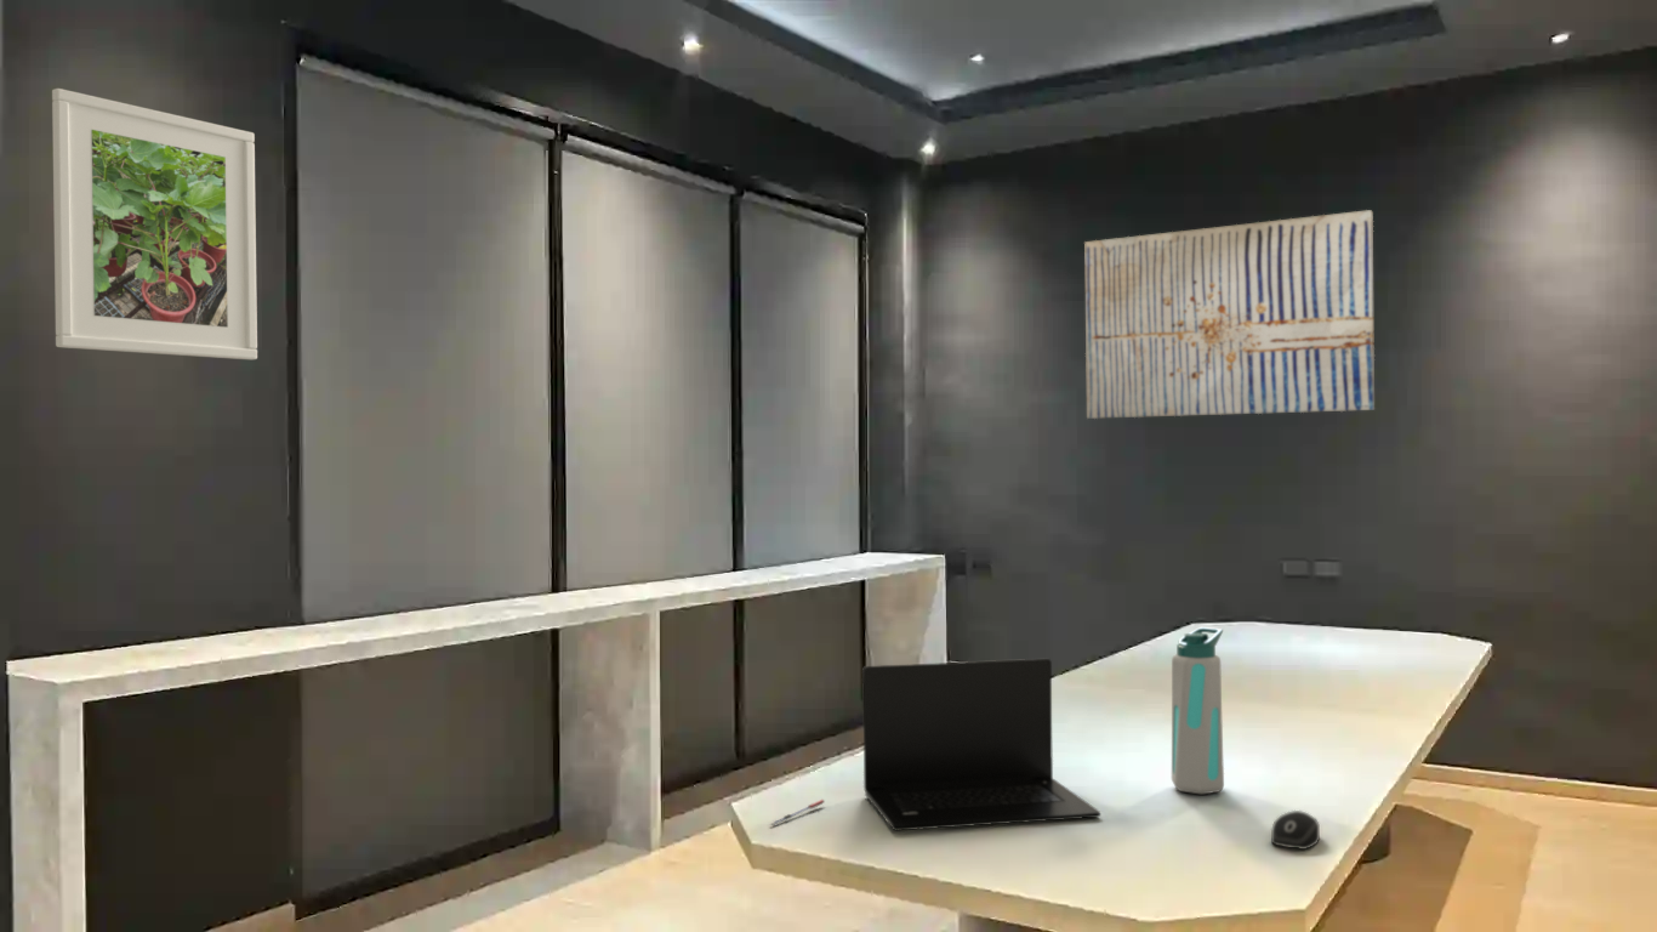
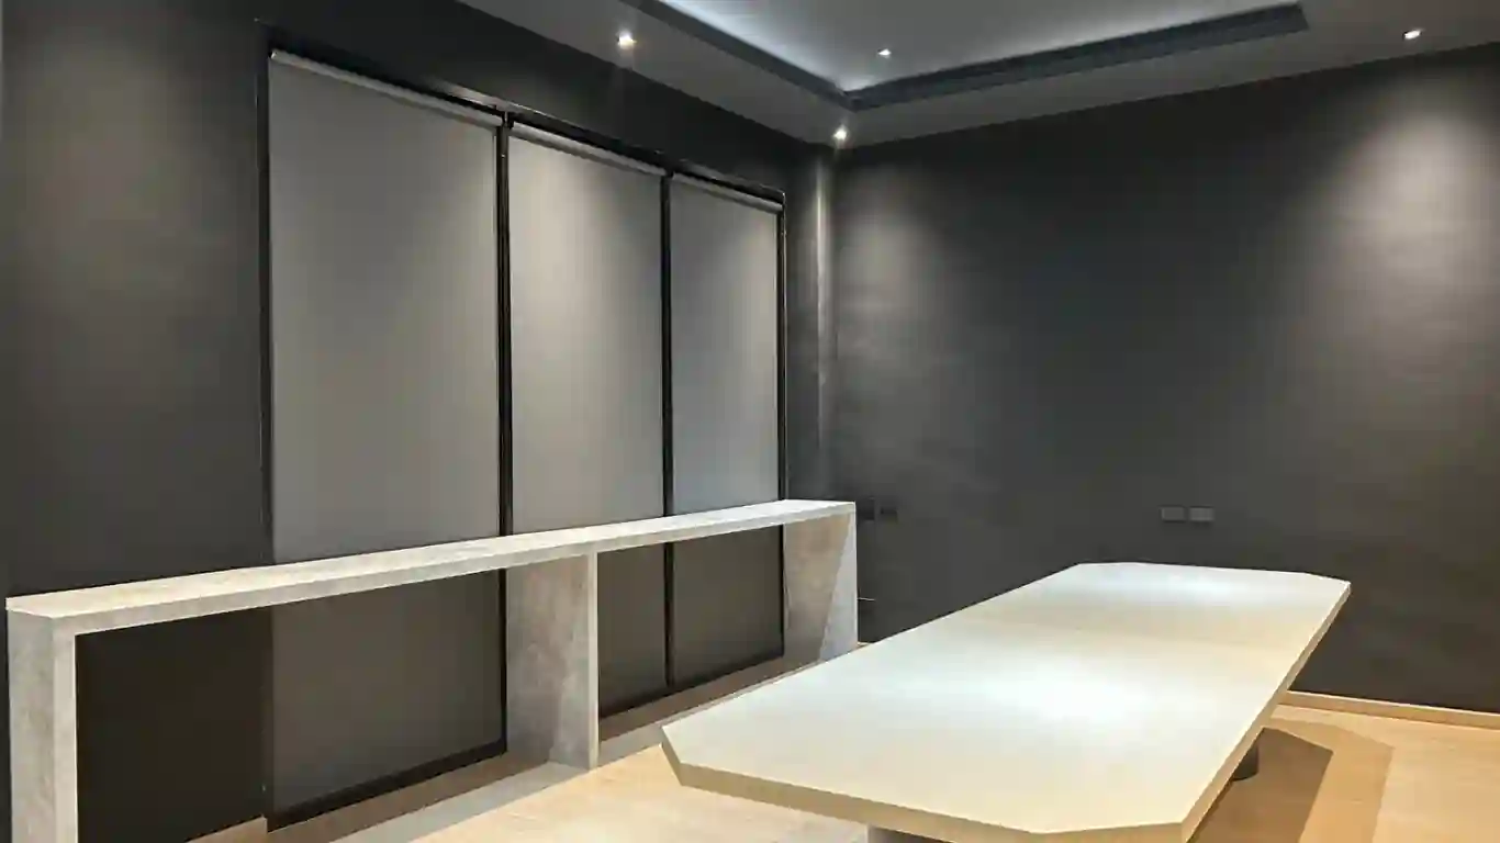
- pen (797, 812)
- laptop (976, 739)
- water bottle (1197, 709)
- wall art (1220, 320)
- computer mouse (1296, 826)
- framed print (161, 233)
